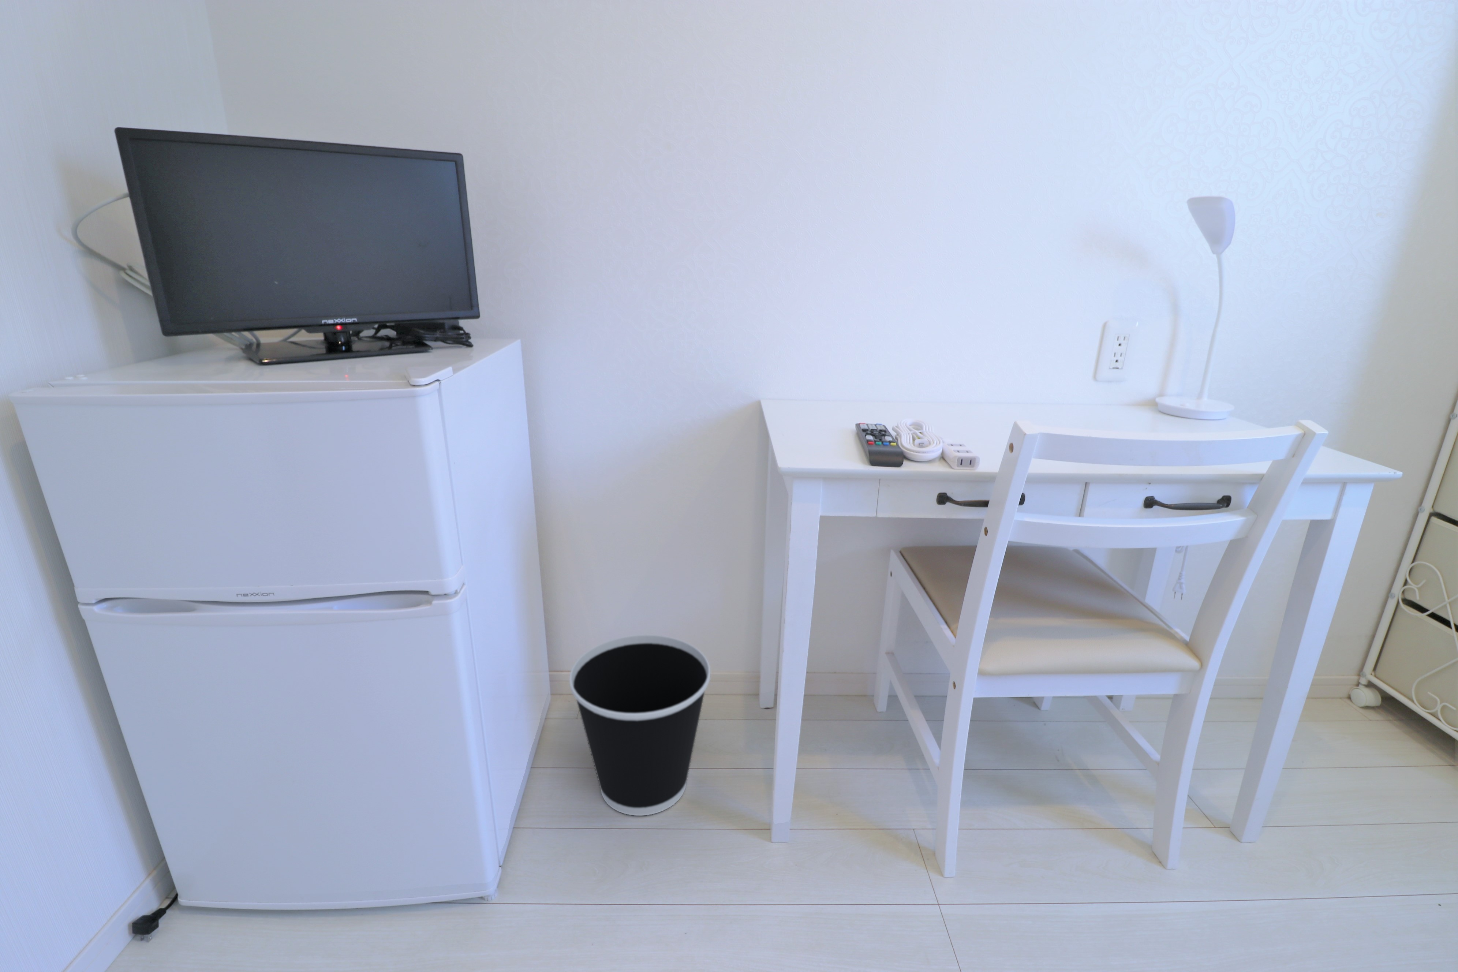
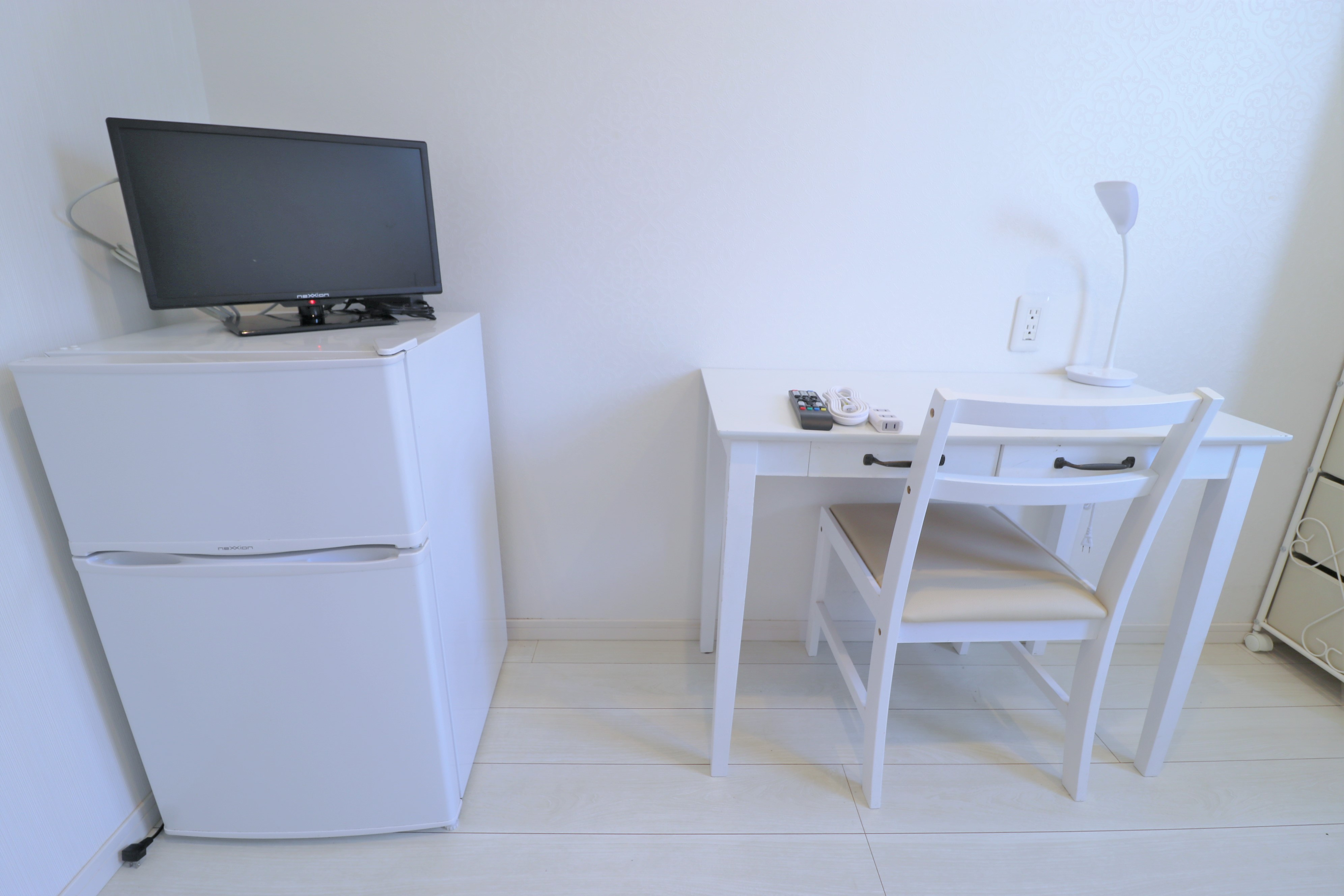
- wastebasket (642, 728)
